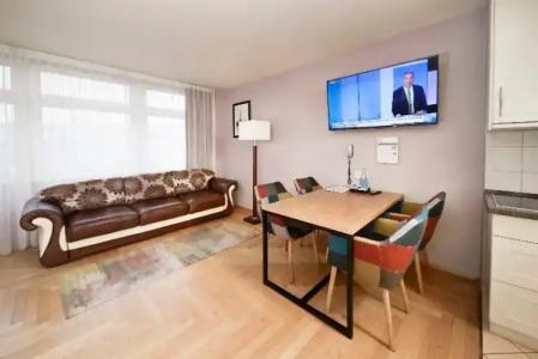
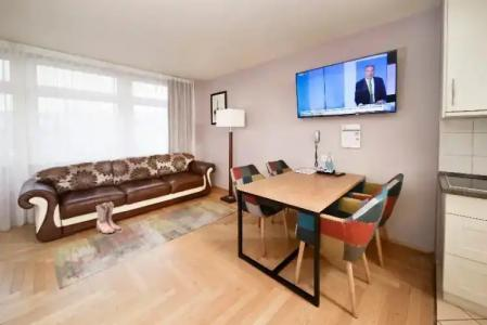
+ boots (108, 216)
